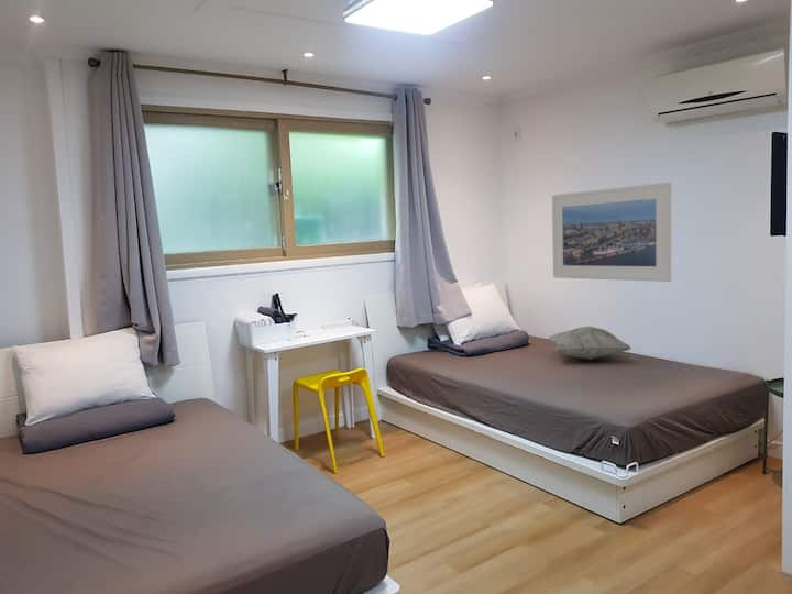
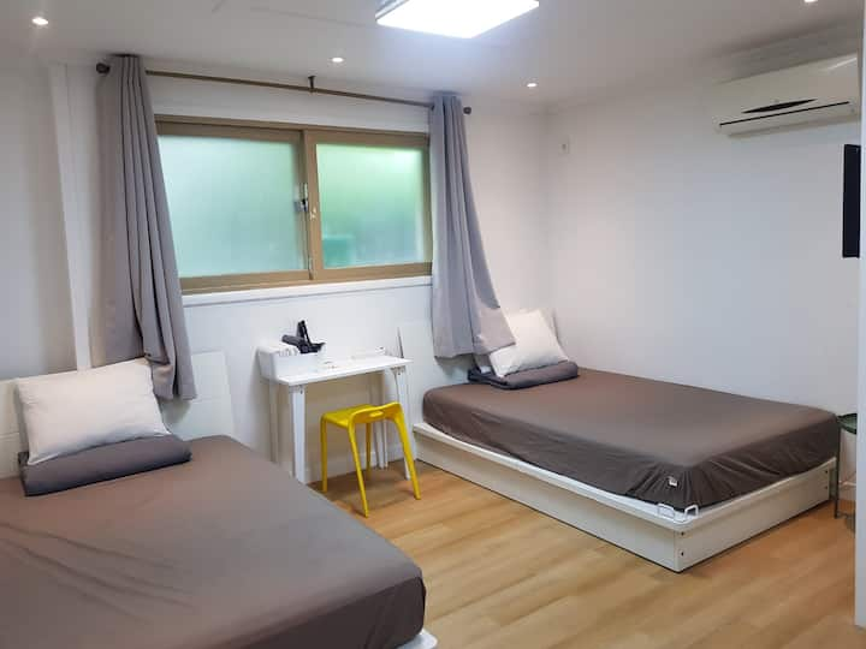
- decorative pillow (586, 342)
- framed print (606, 234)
